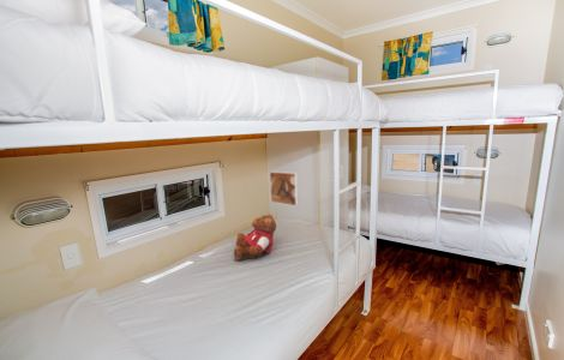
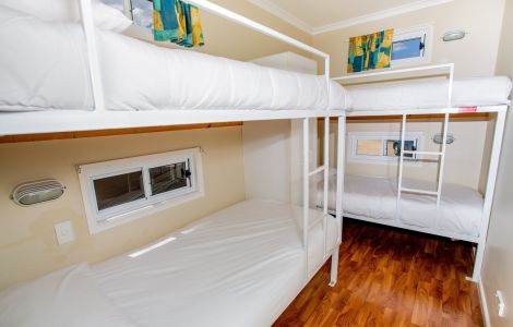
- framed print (283, 187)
- teddy bear (252, 234)
